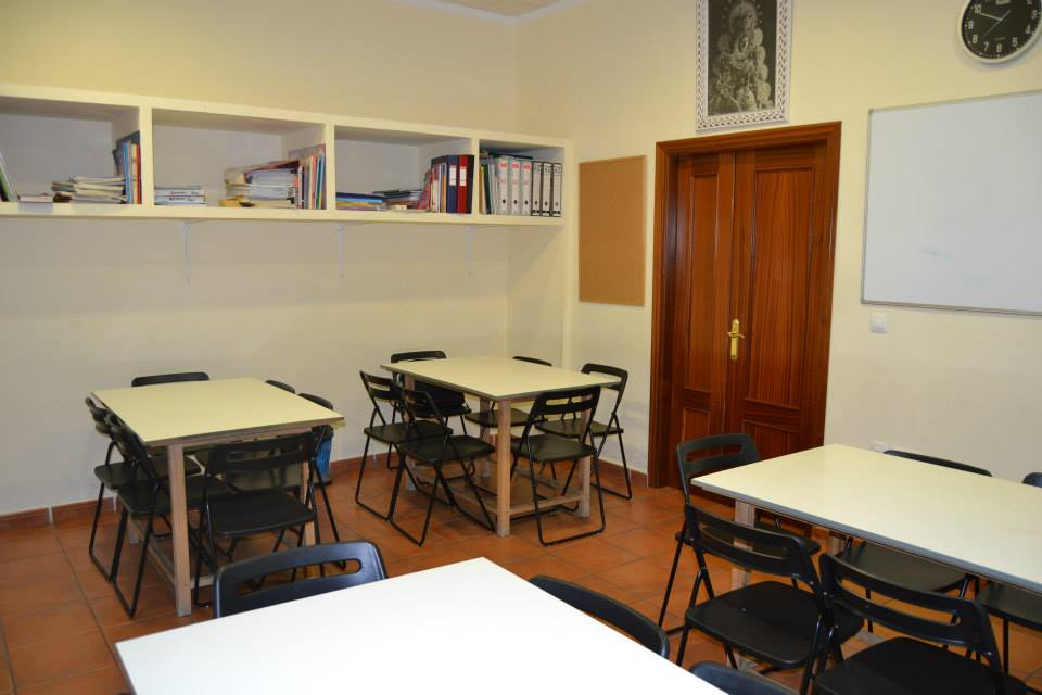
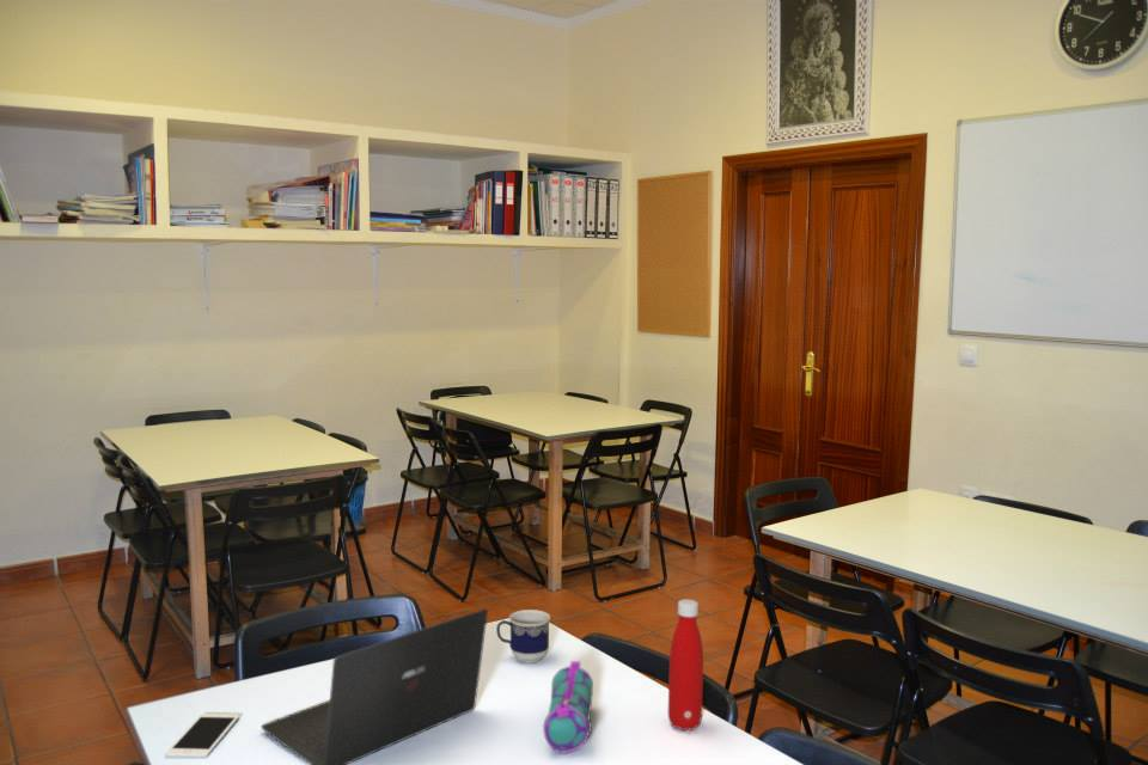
+ pencil case (569, 705)
+ cell phone (203, 734)
+ bottle (685, 662)
+ cup (523, 637)
+ laptop (375, 668)
